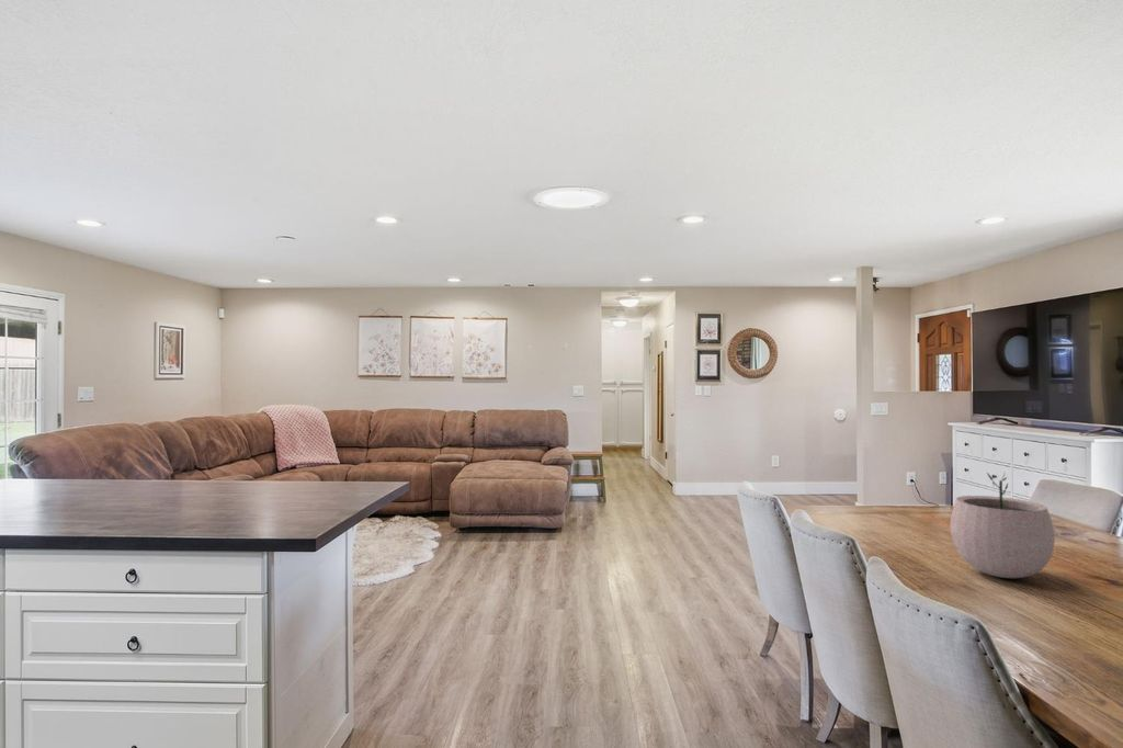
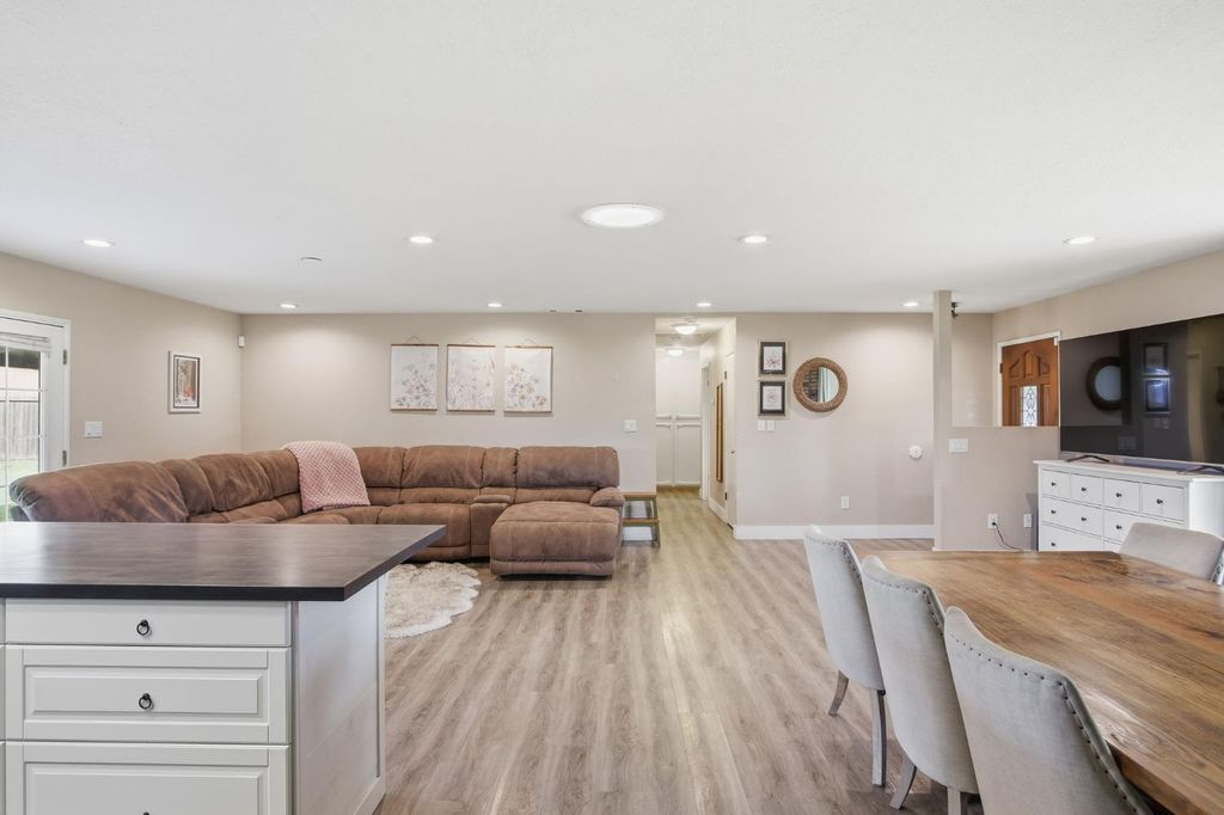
- plant pot (999, 522)
